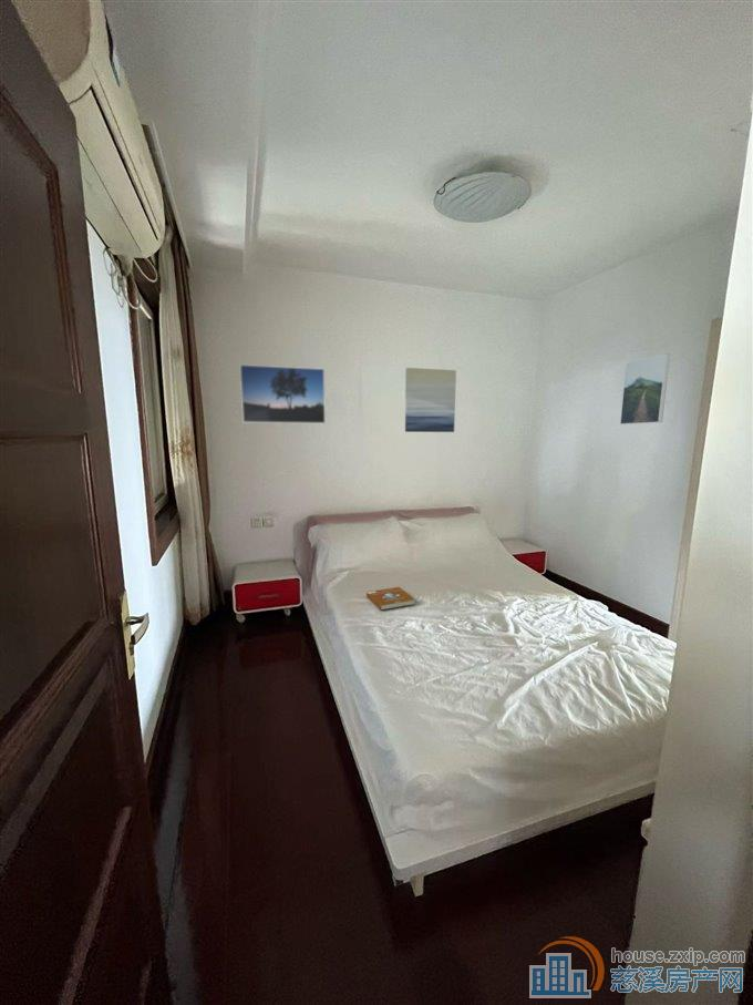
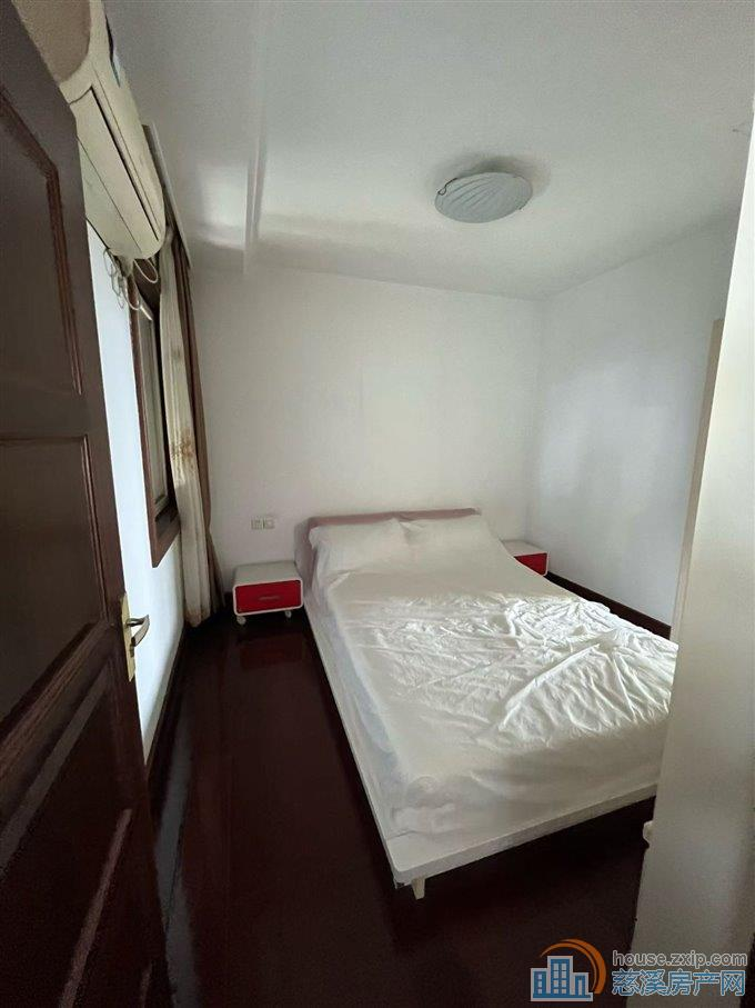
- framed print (643, 391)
- book (390, 597)
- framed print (283, 394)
- wall art (430, 400)
